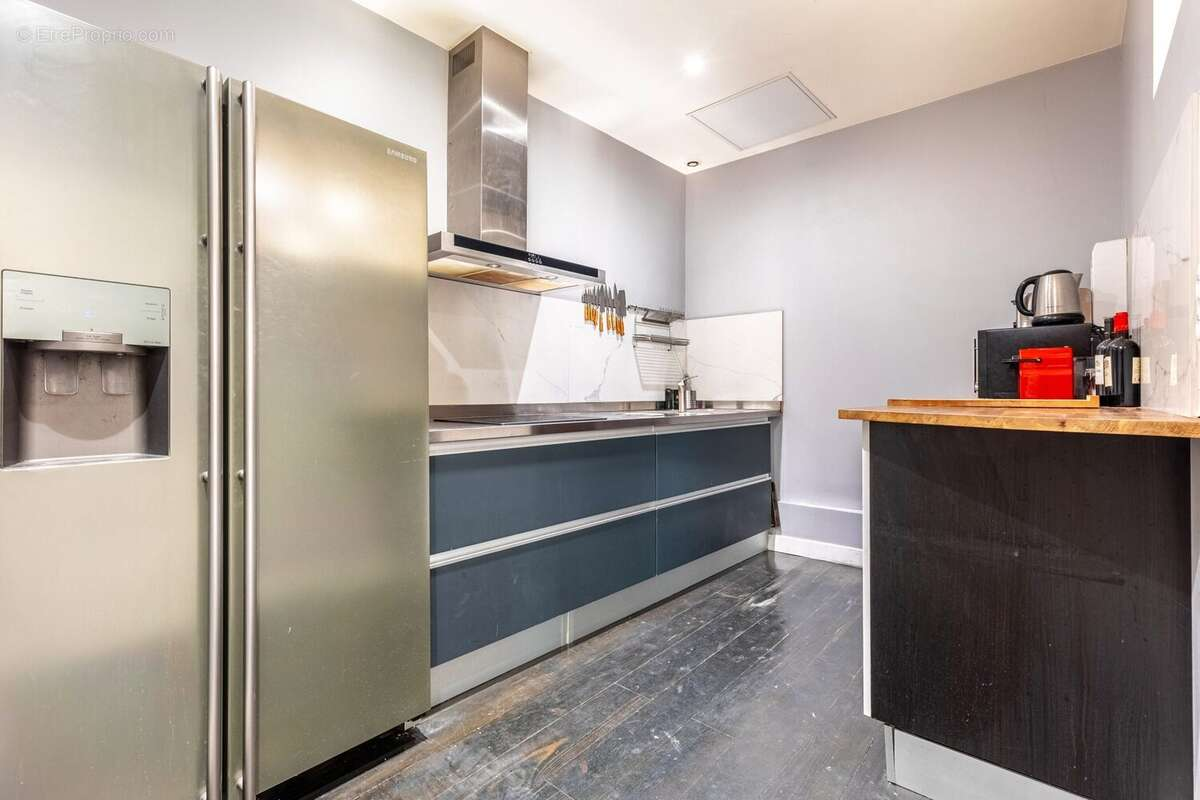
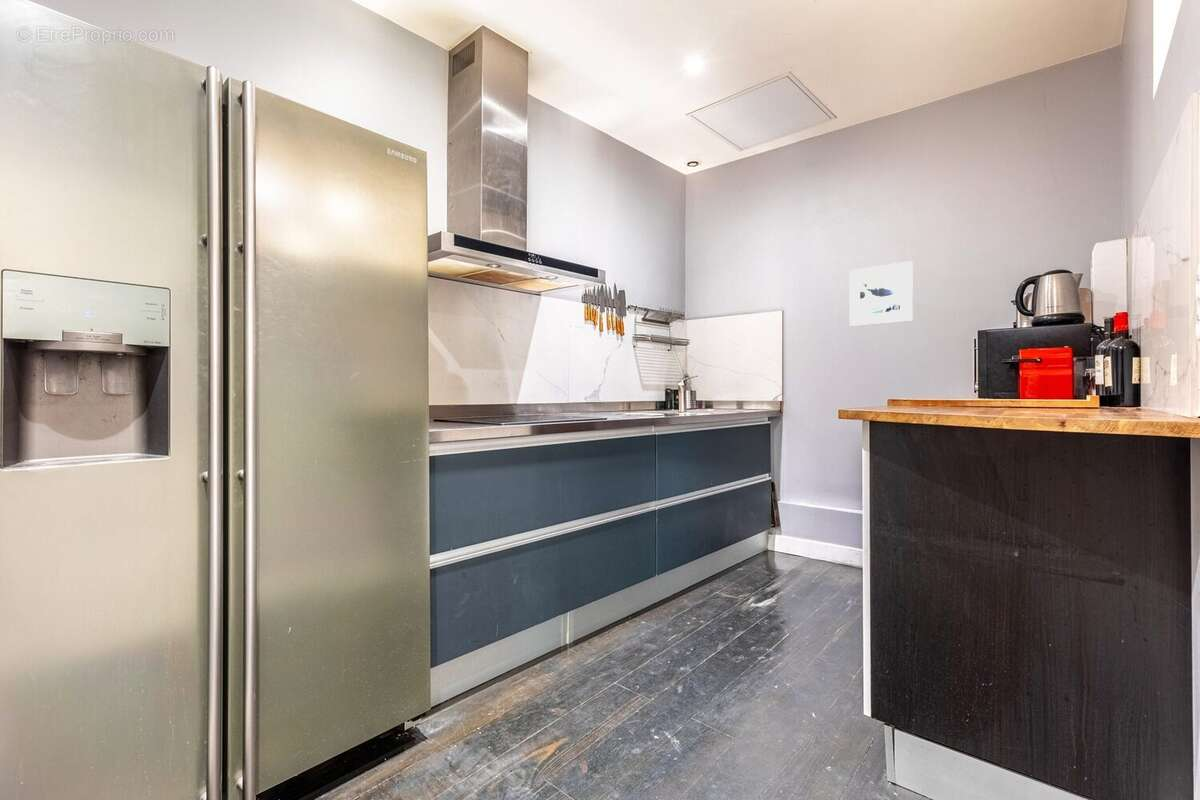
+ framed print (879, 294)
